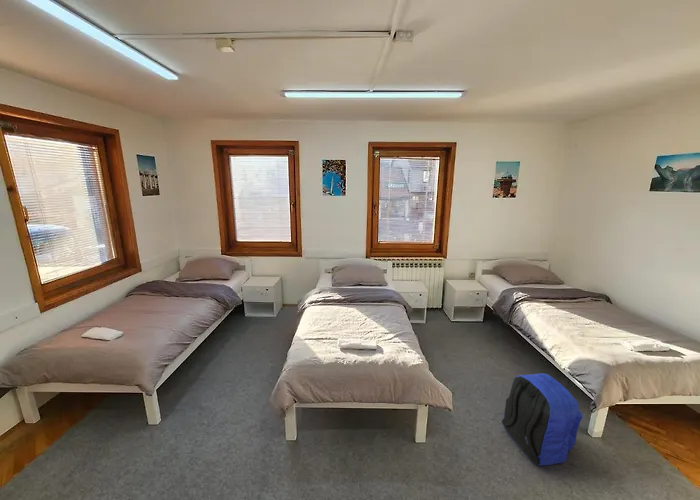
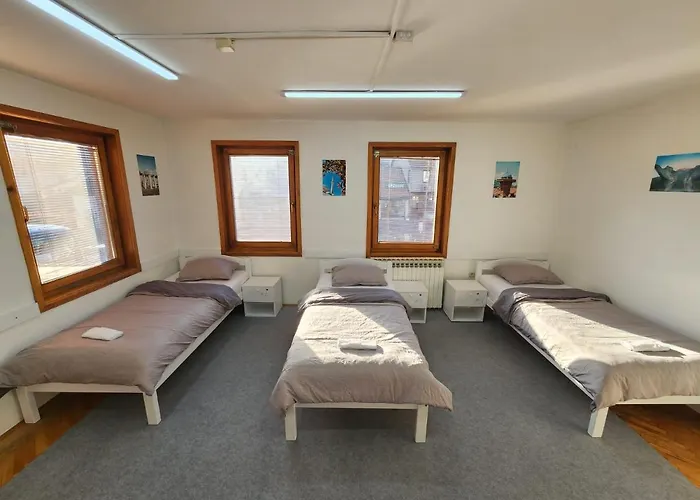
- backpack (542, 410)
